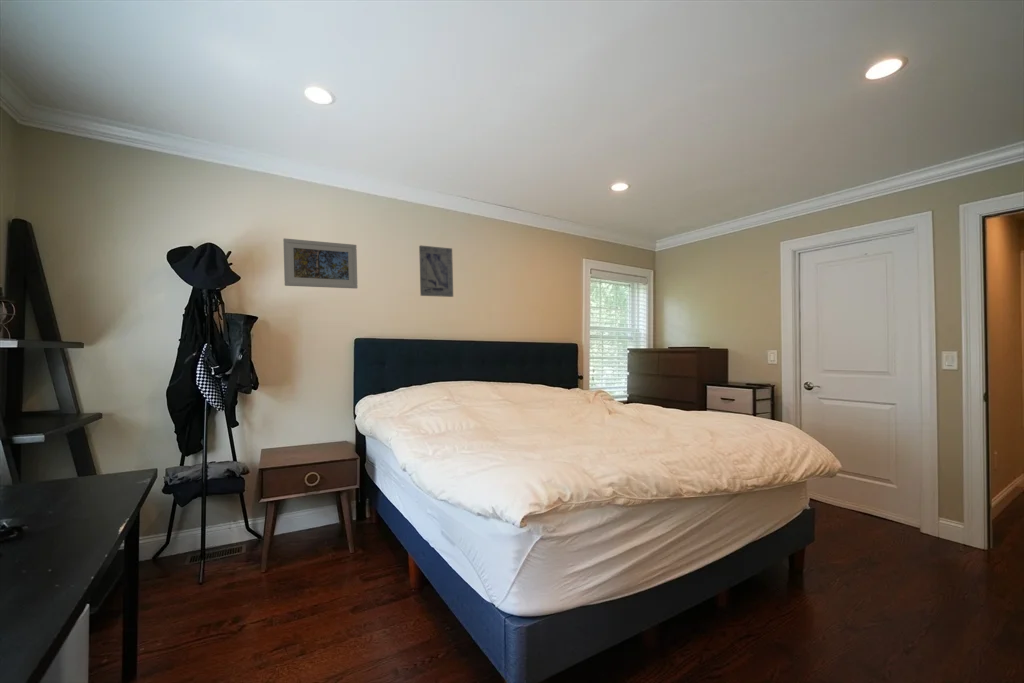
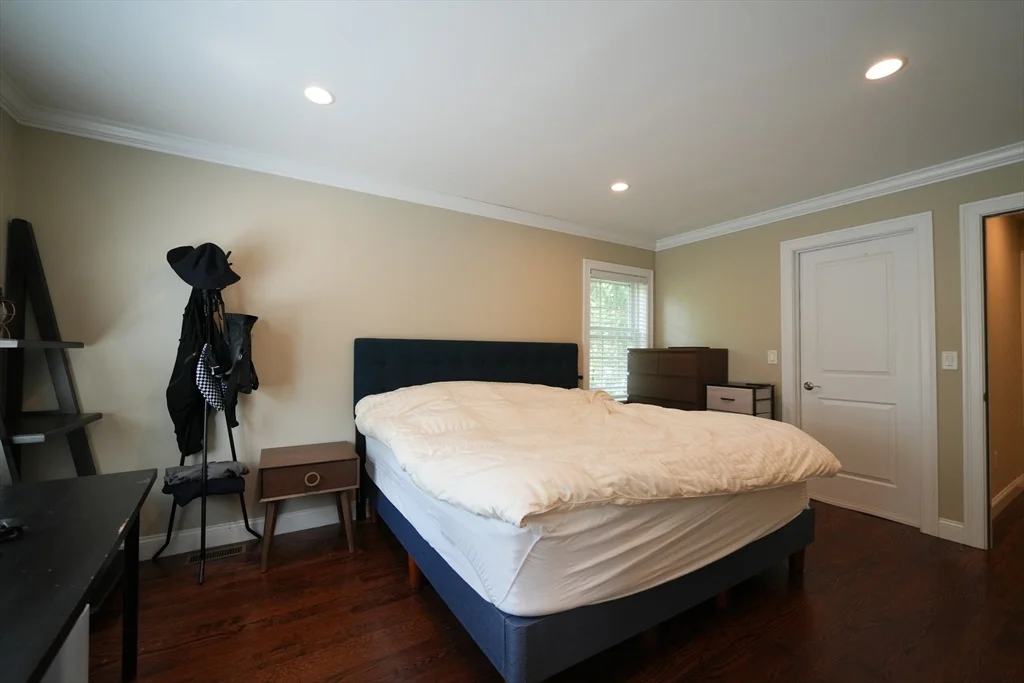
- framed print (321, 264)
- wall art (436, 271)
